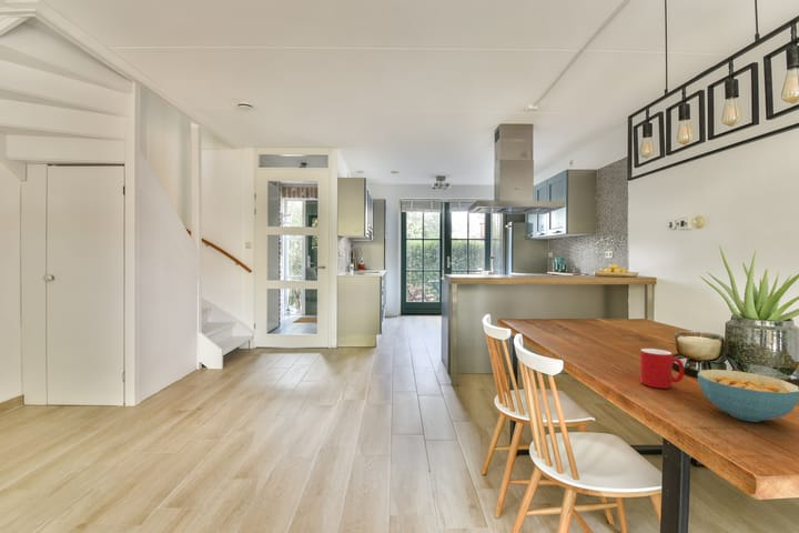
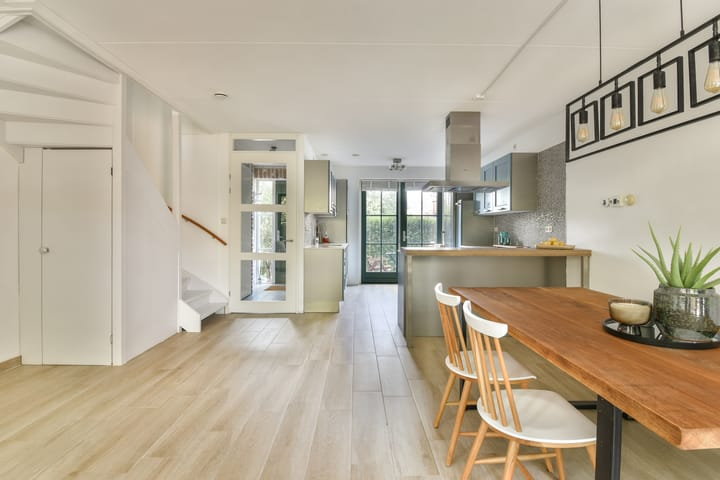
- cup (661, 368)
- cereal bowl (745, 398)
